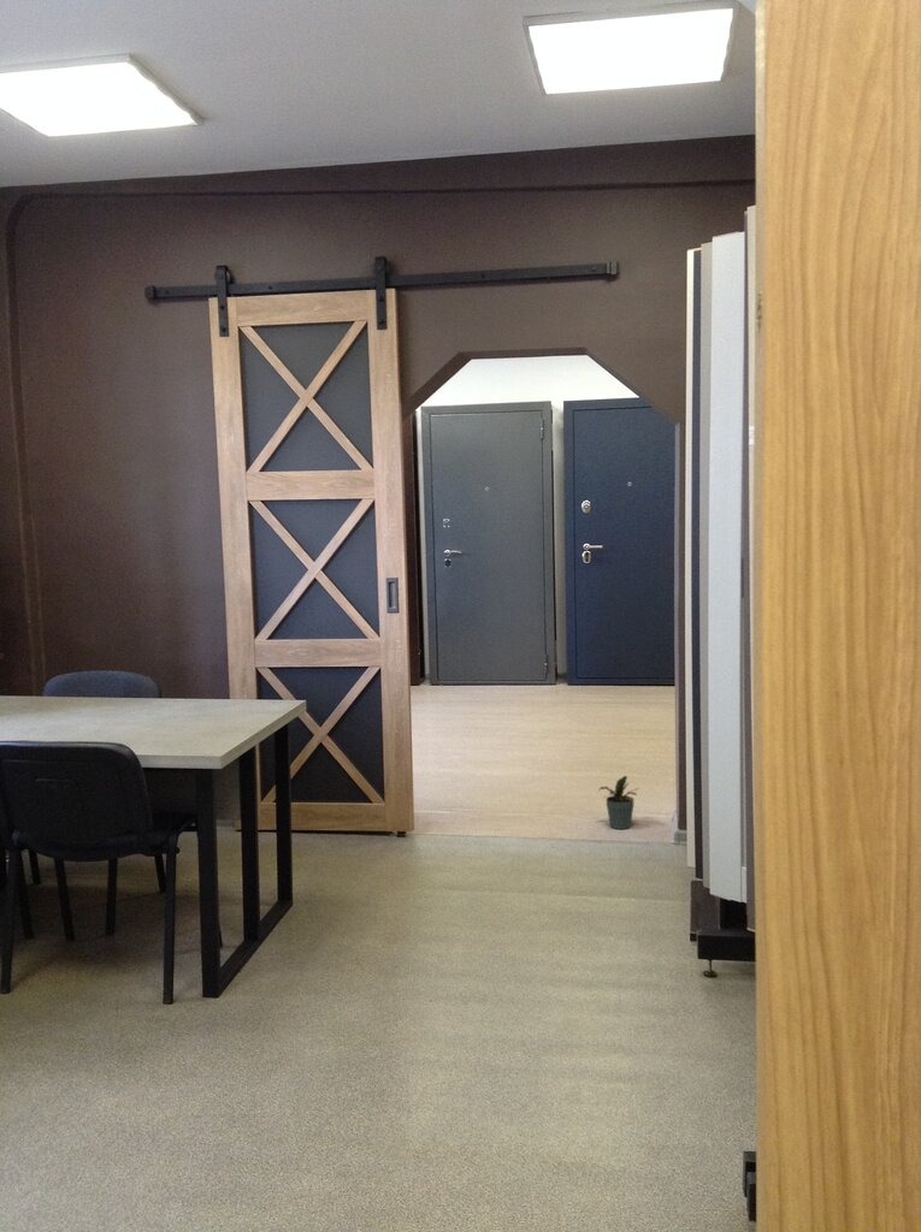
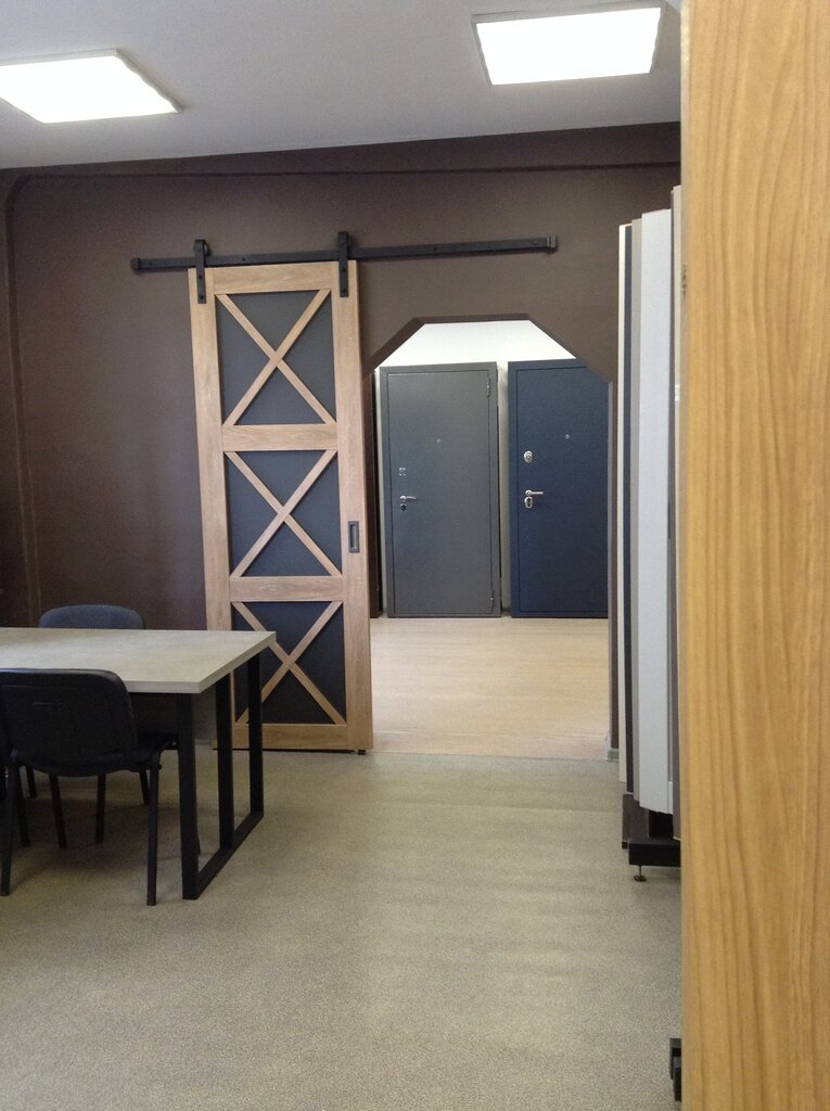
- potted plant (619, 801)
